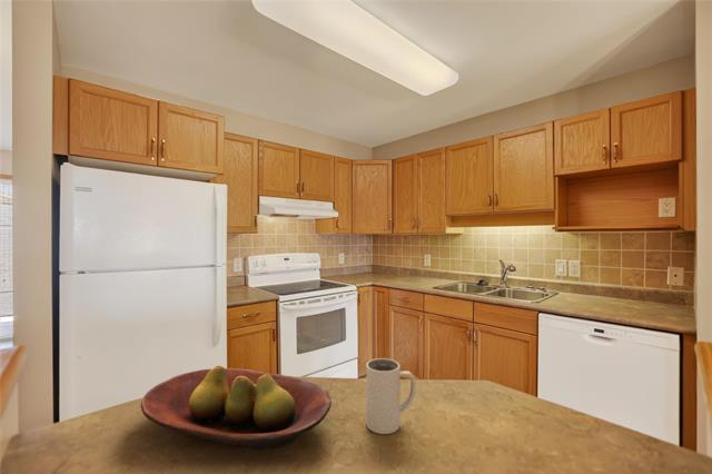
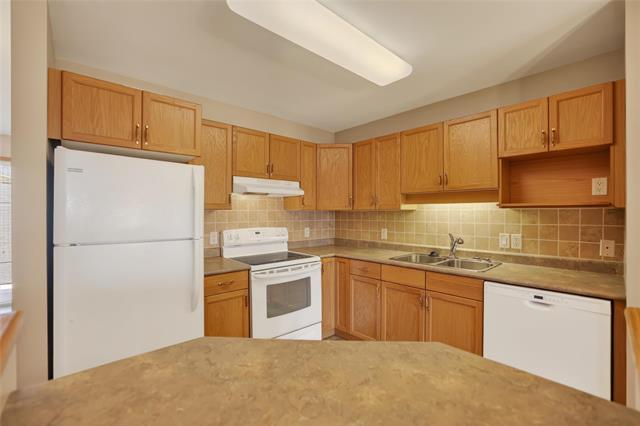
- fruit bowl (237, 398)
- mug (390, 394)
